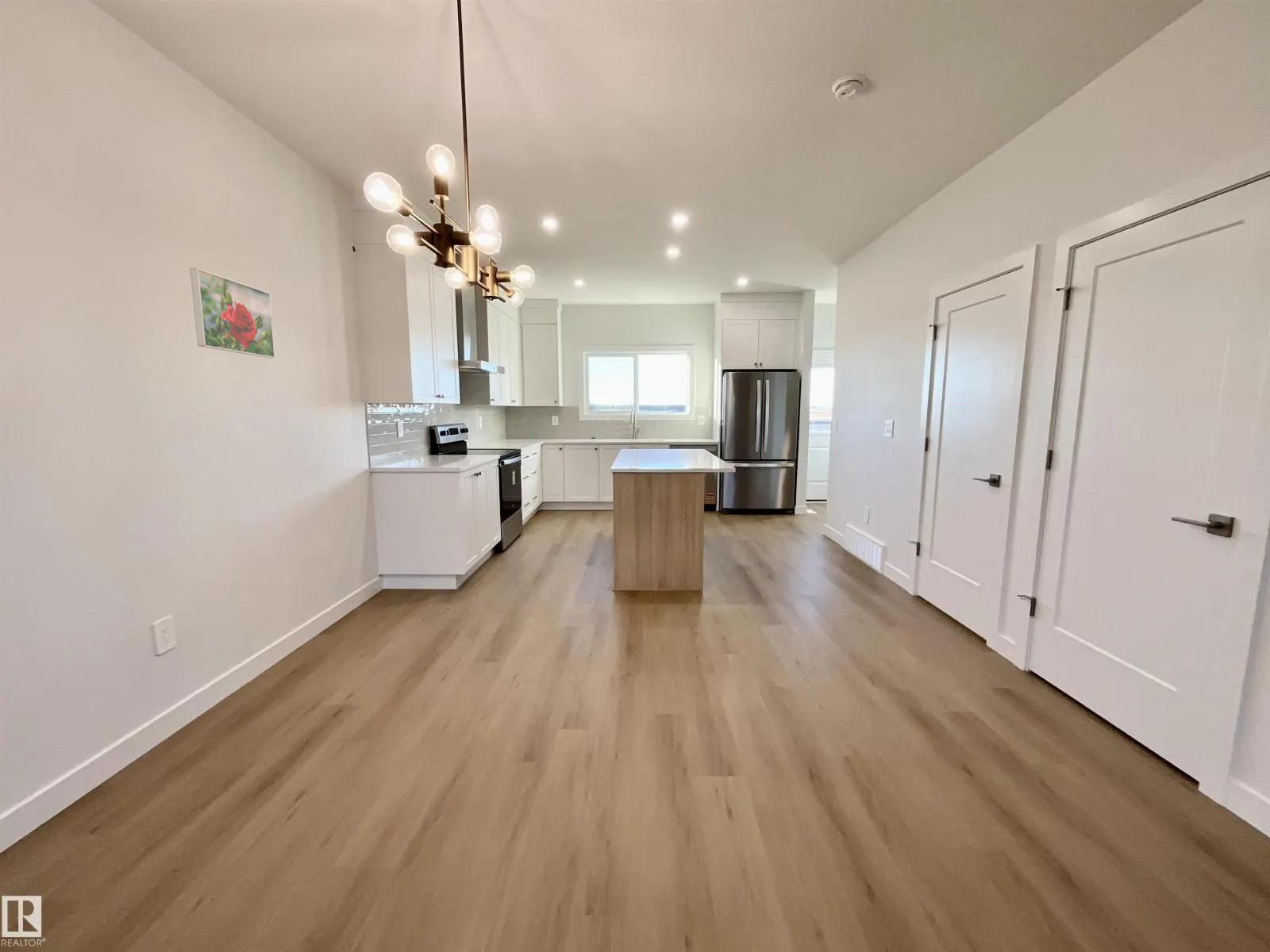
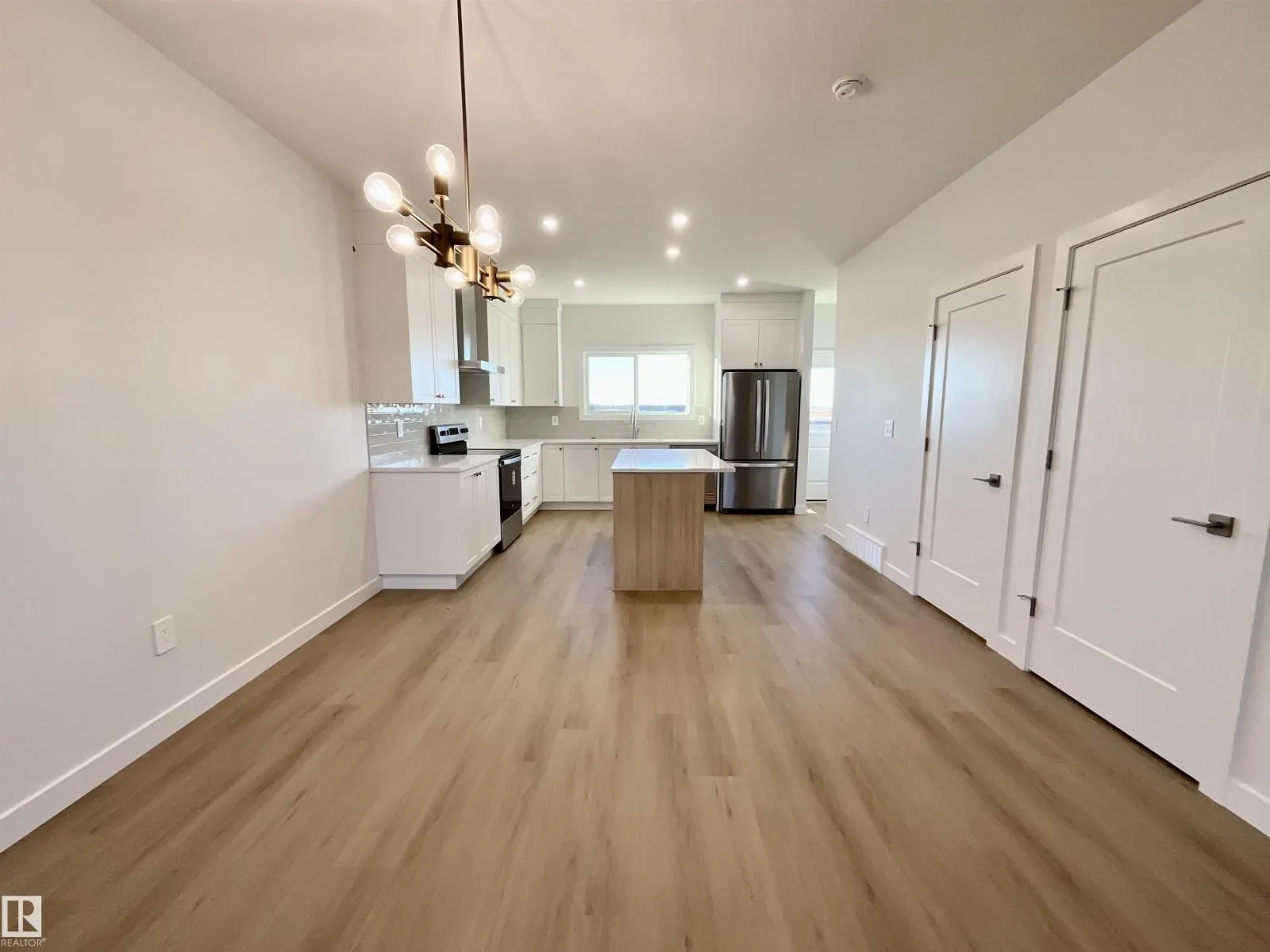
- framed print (237, 317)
